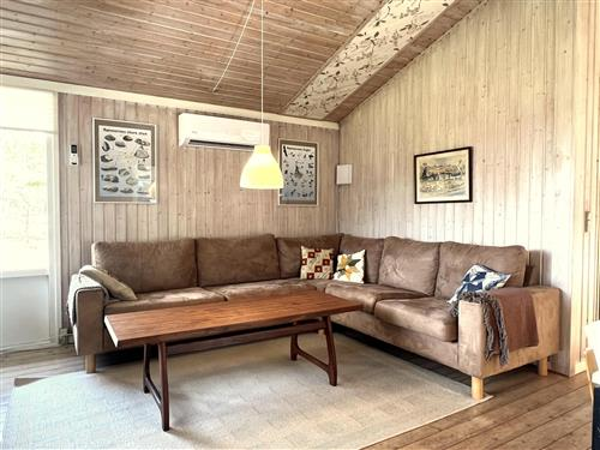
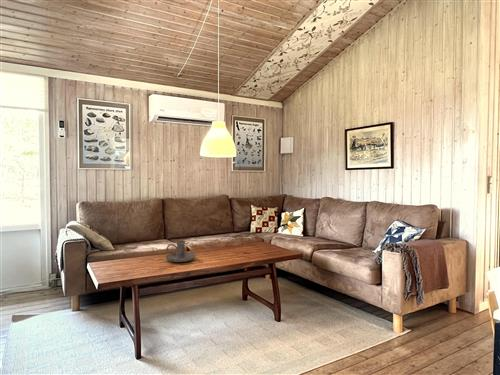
+ candle holder (178, 250)
